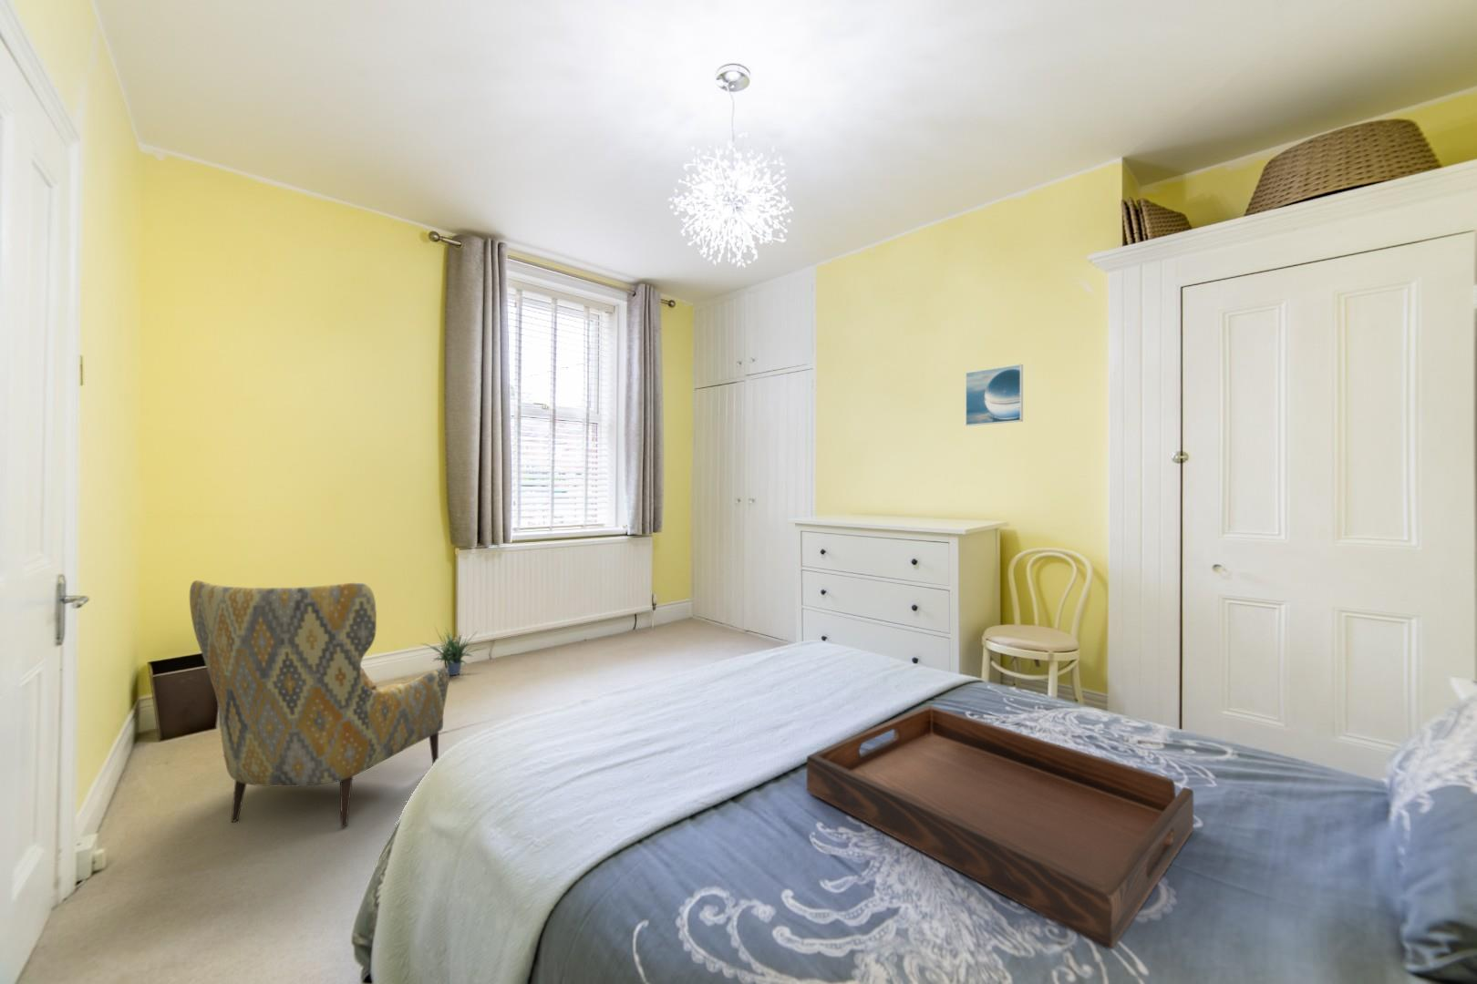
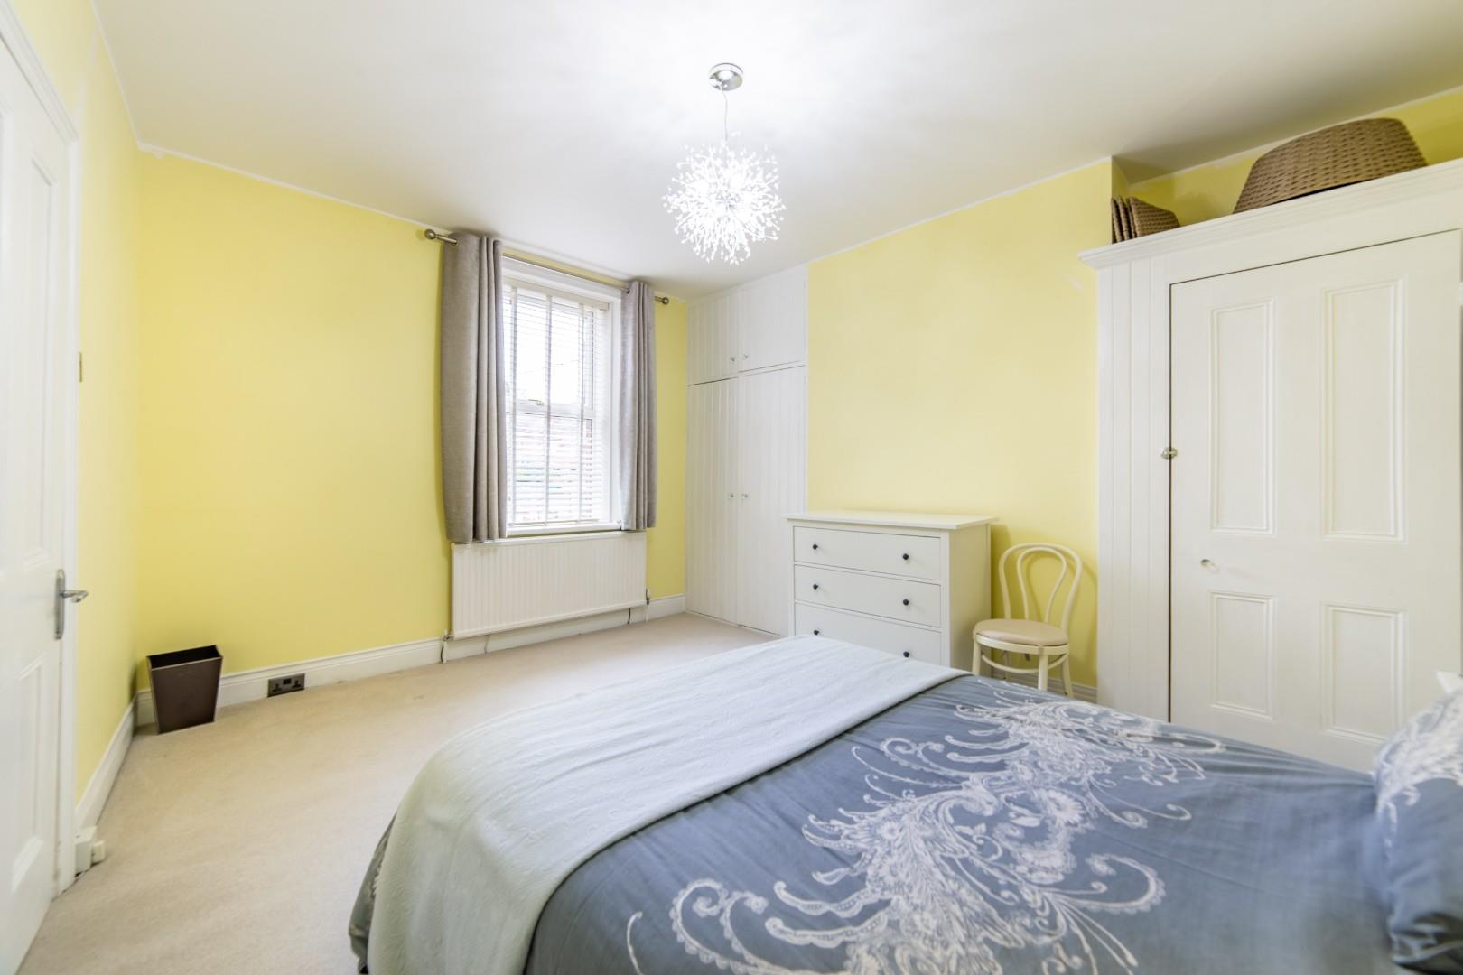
- potted plant (452, 648)
- armchair (324, 686)
- serving tray (991, 789)
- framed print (992, 395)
